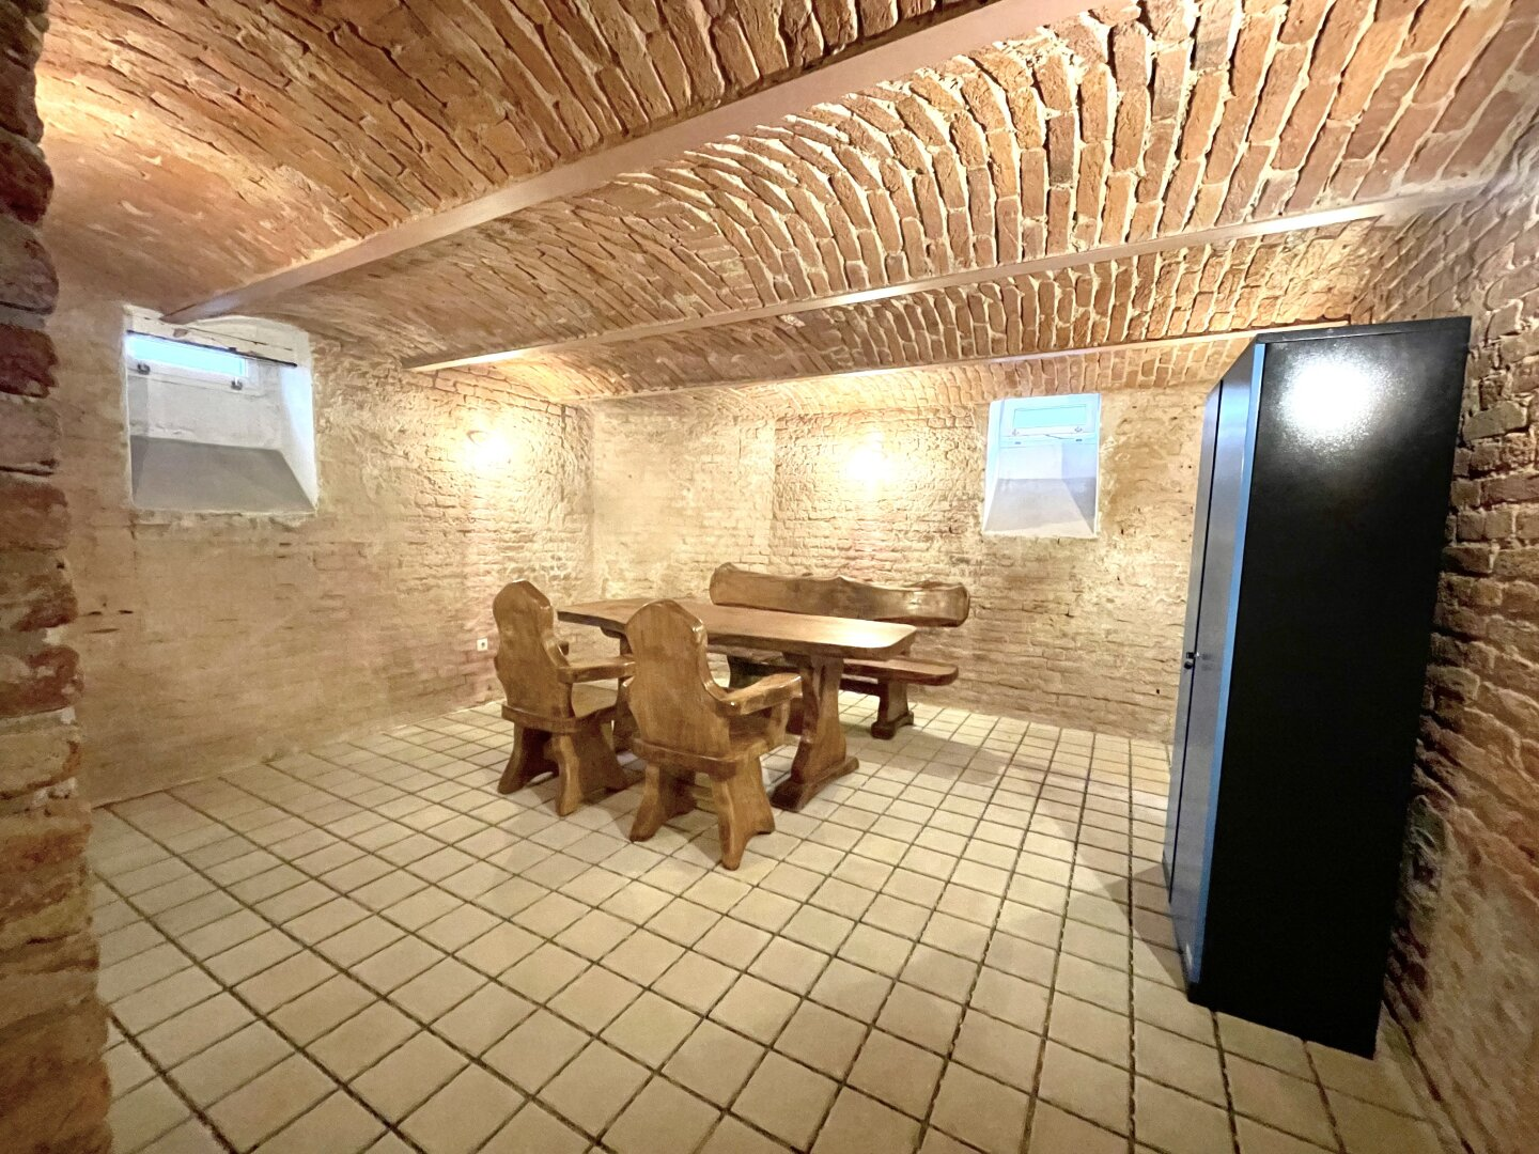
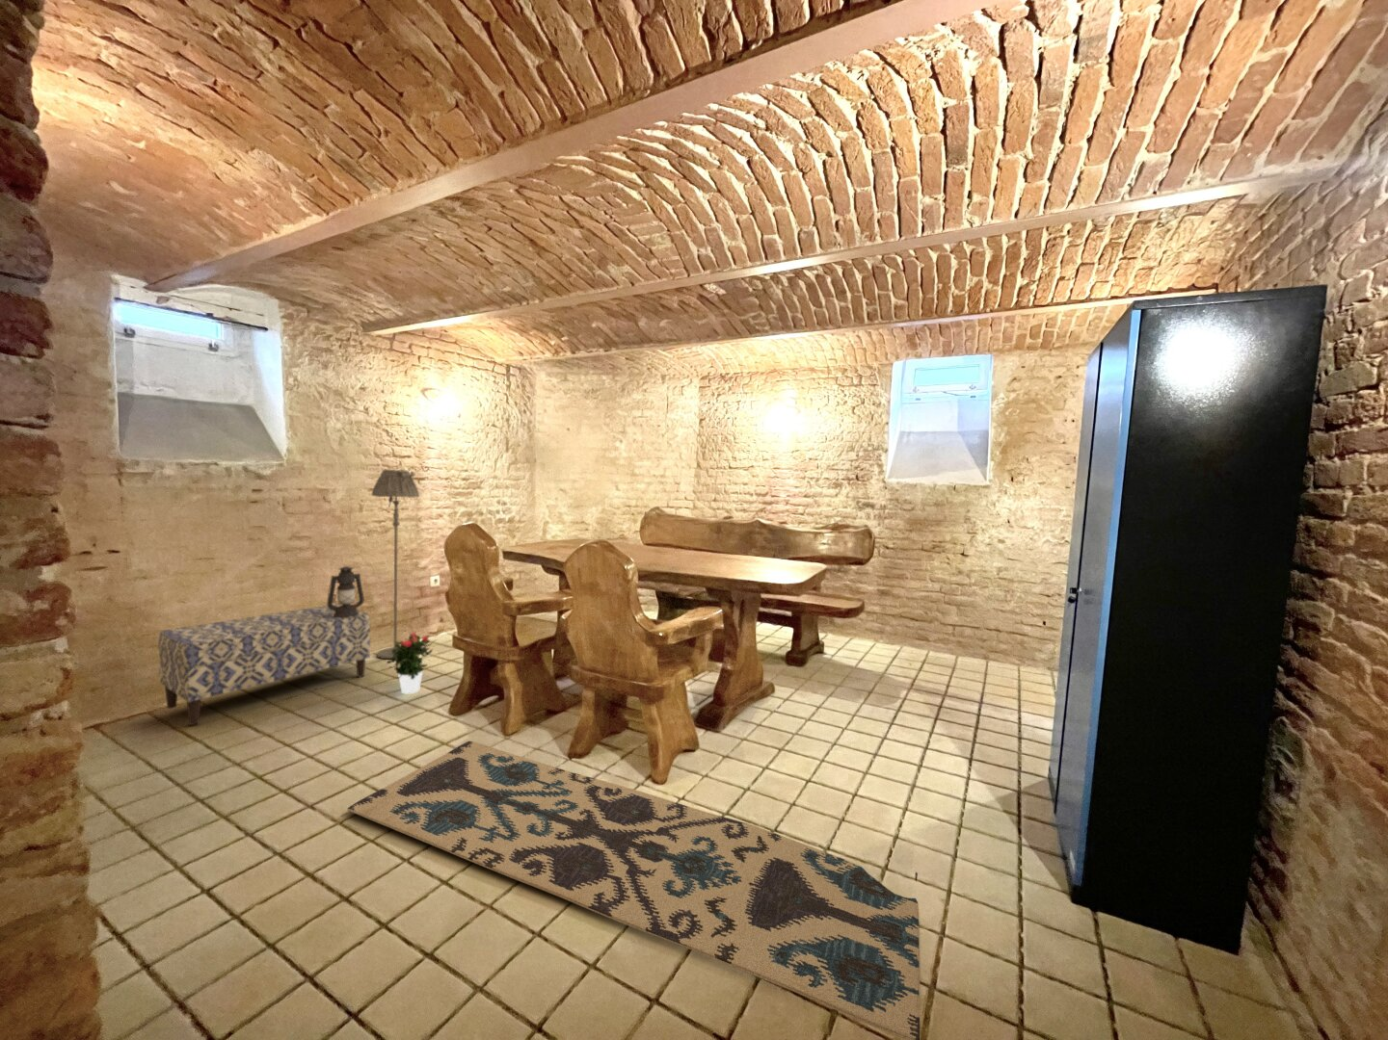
+ lantern (345, 590)
+ floor lamp (396, 563)
+ bench (273, 655)
+ potted flower (411, 662)
+ rug (616, 839)
